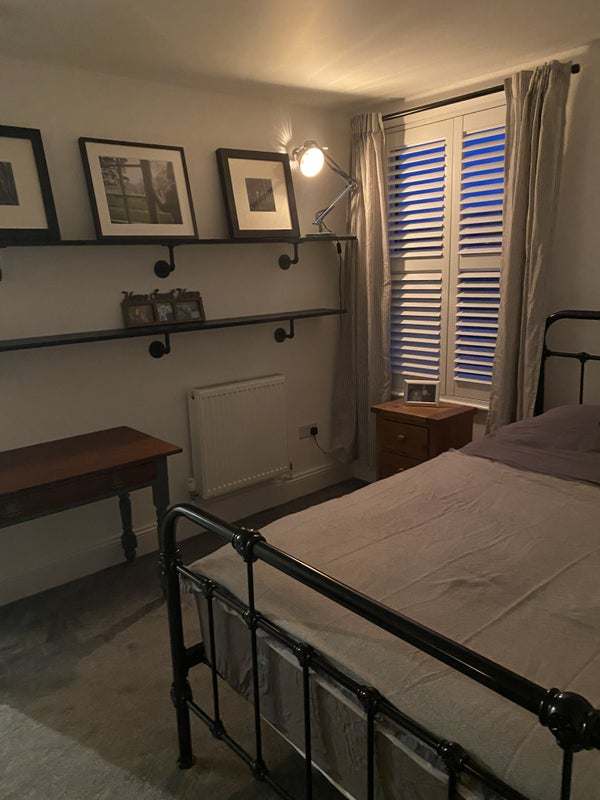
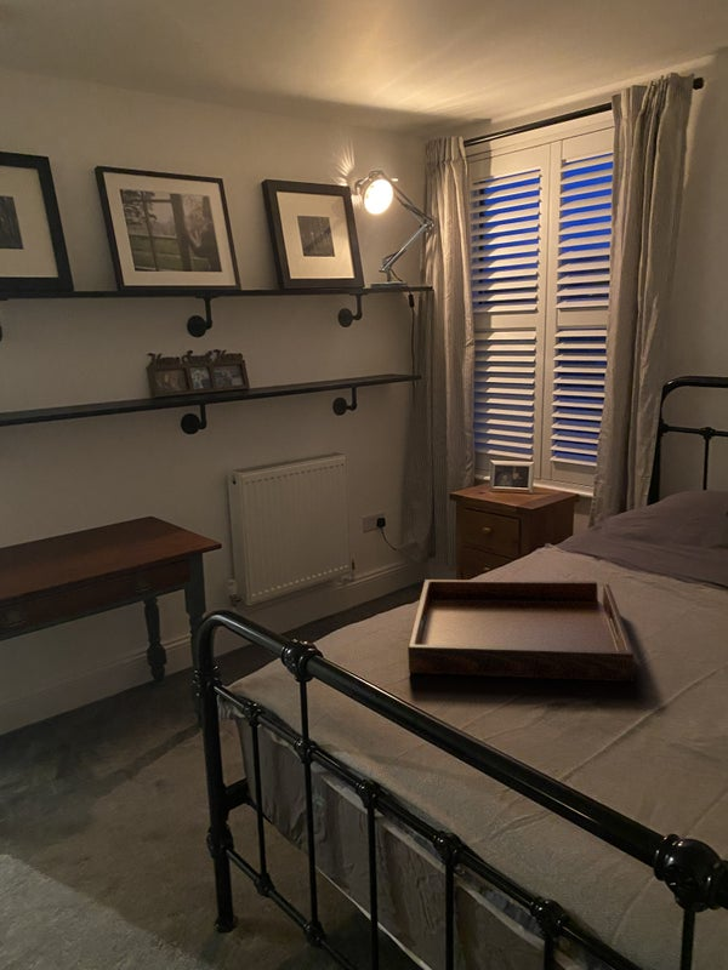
+ serving tray (516, 623)
